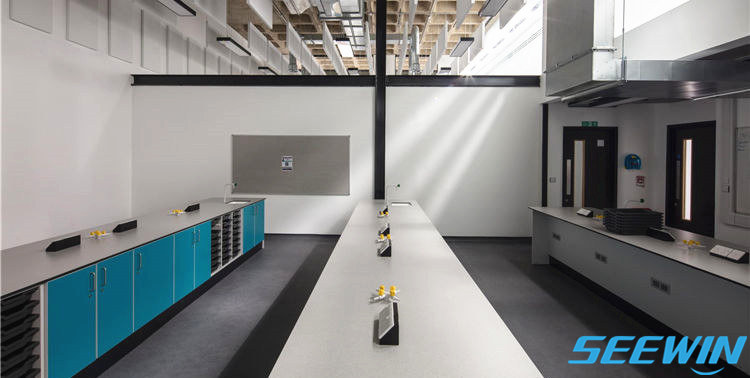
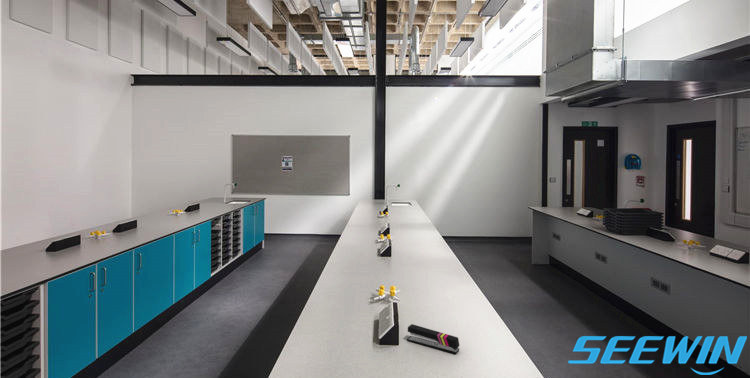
+ stapler (432, 338)
